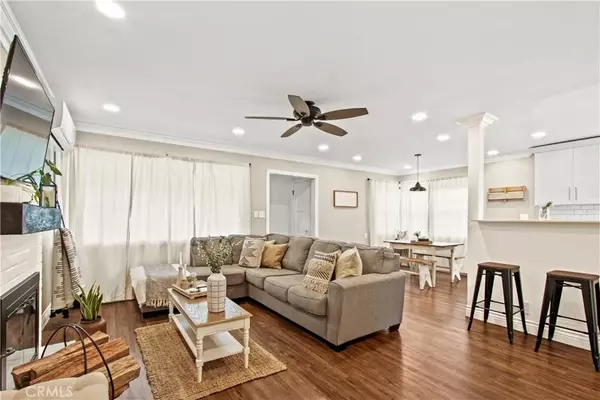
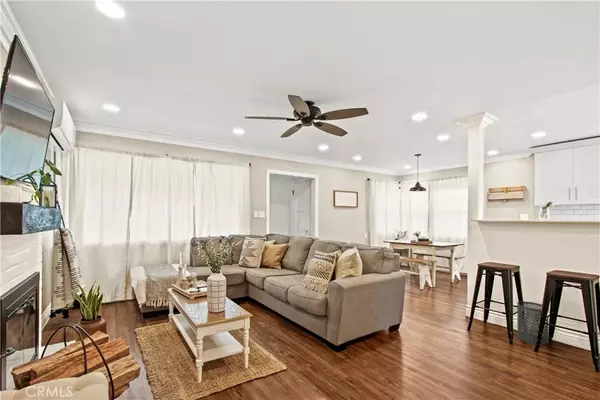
+ trash can (532, 322)
